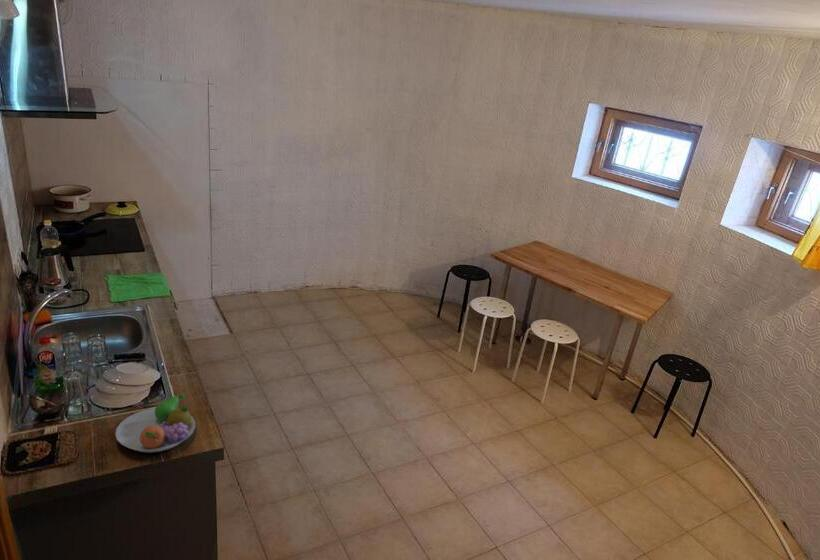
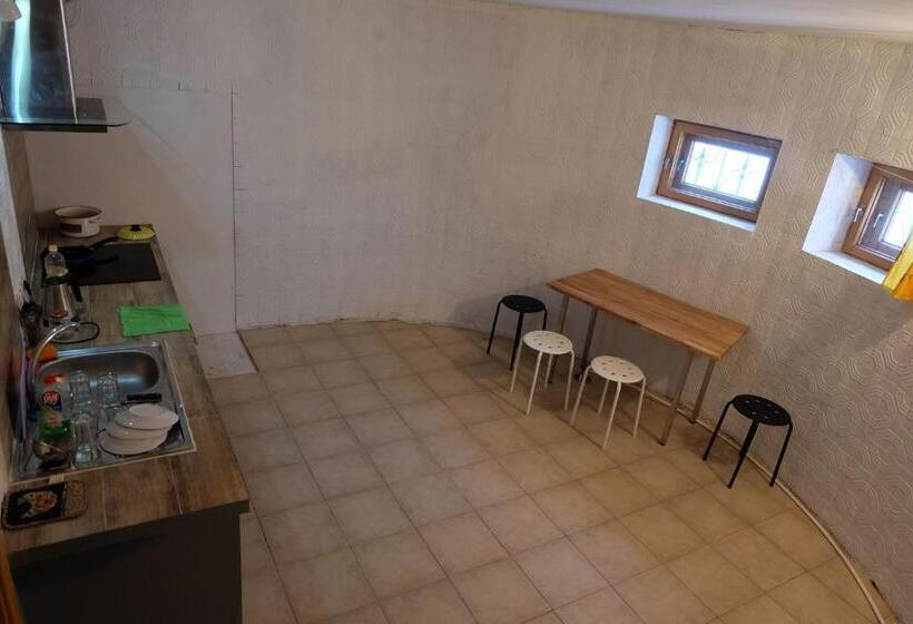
- fruit bowl (159, 420)
